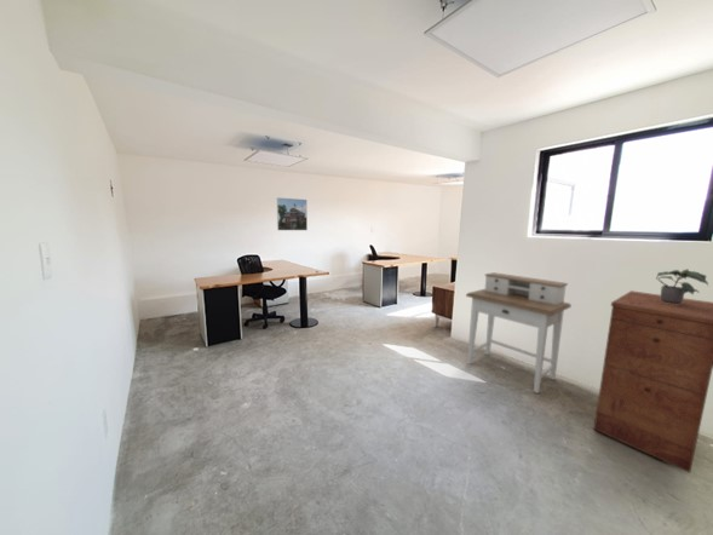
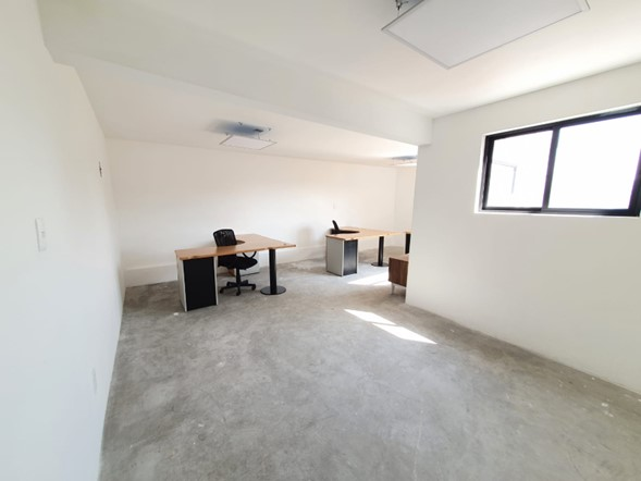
- potted plant (679, 287)
- desk (513, 321)
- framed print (292, 214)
- filing cabinet (656, 369)
